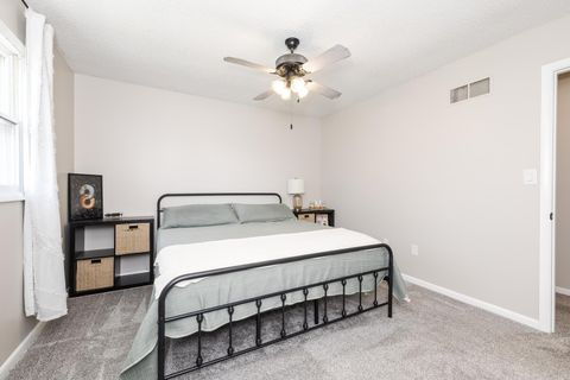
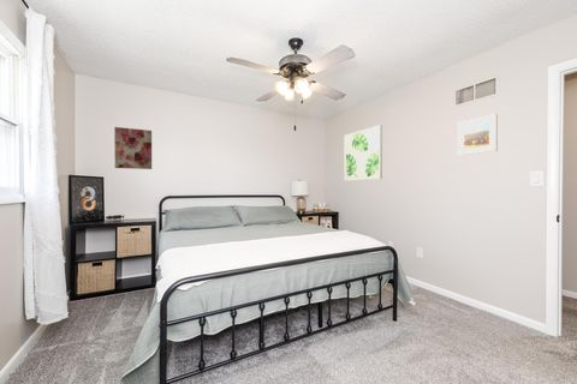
+ wall art (361, 155)
+ wall art (133, 149)
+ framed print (476, 136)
